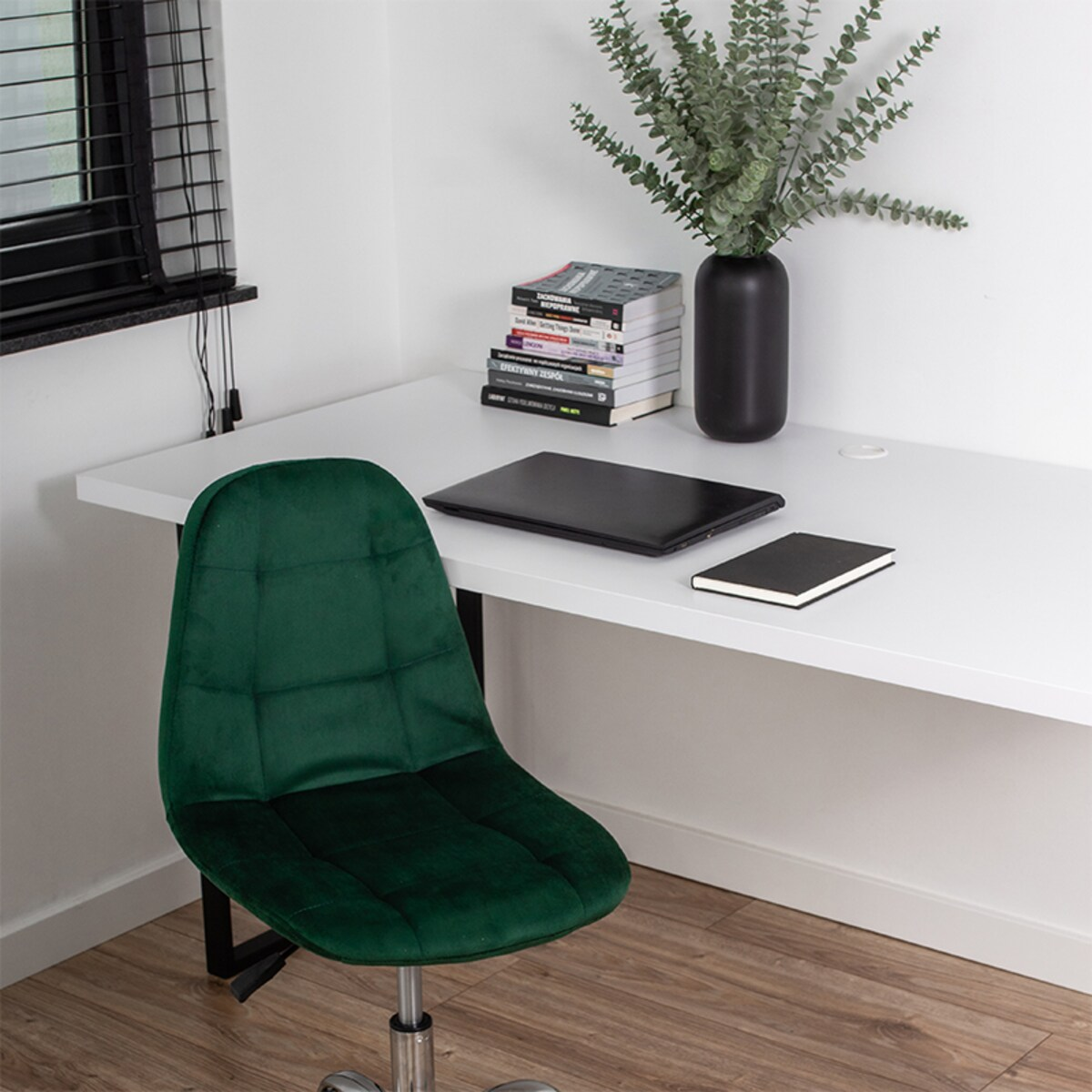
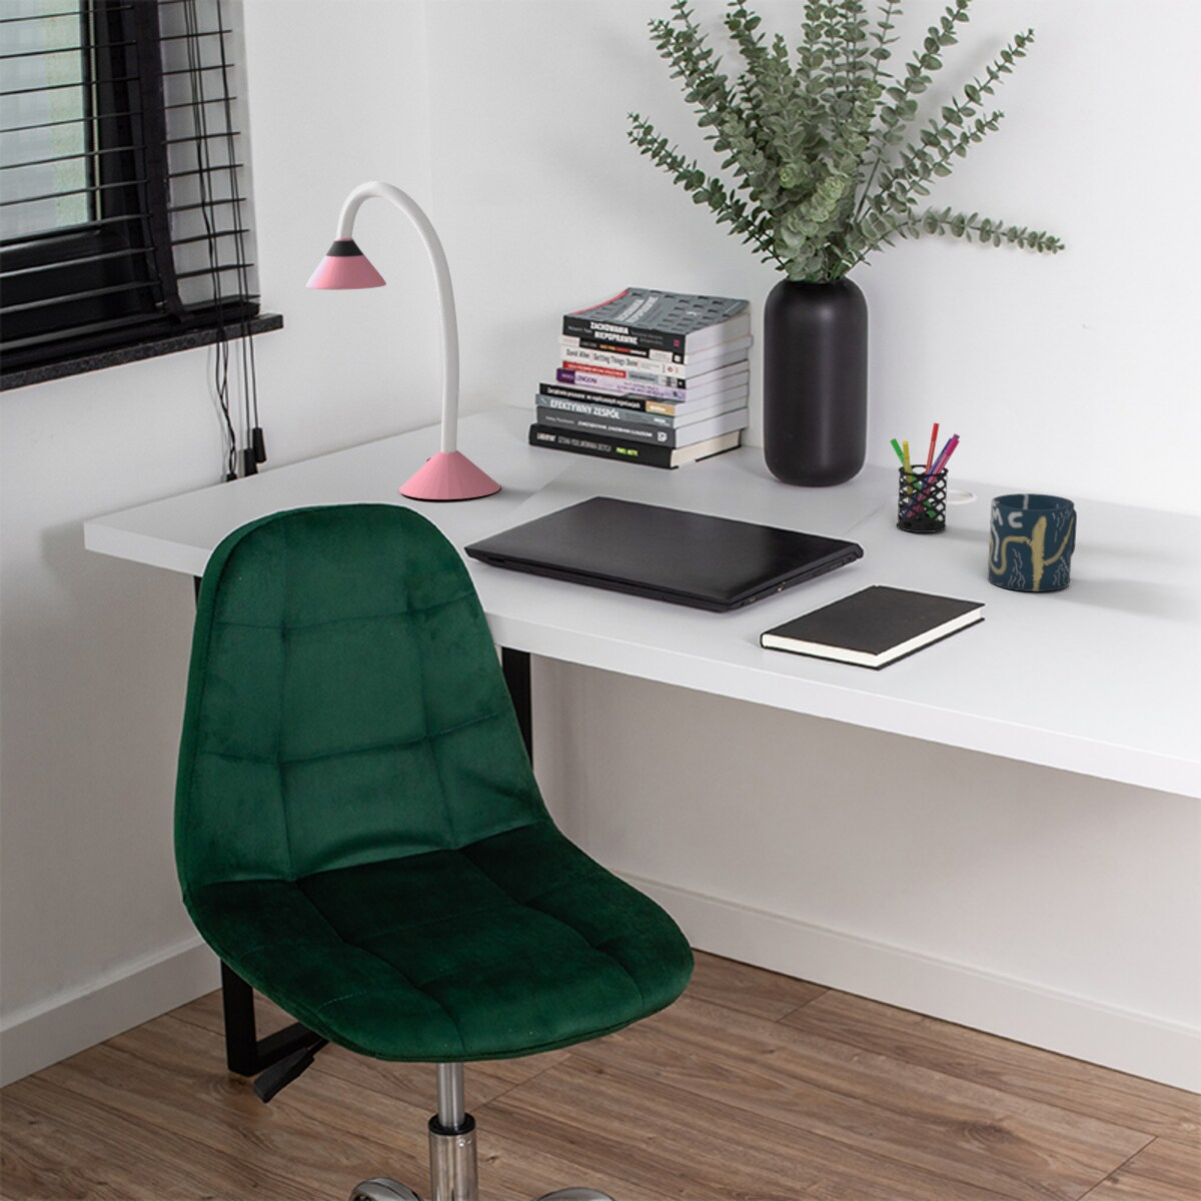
+ cup (1038, 539)
+ pen holder (918, 475)
+ desk lamp (441, 329)
